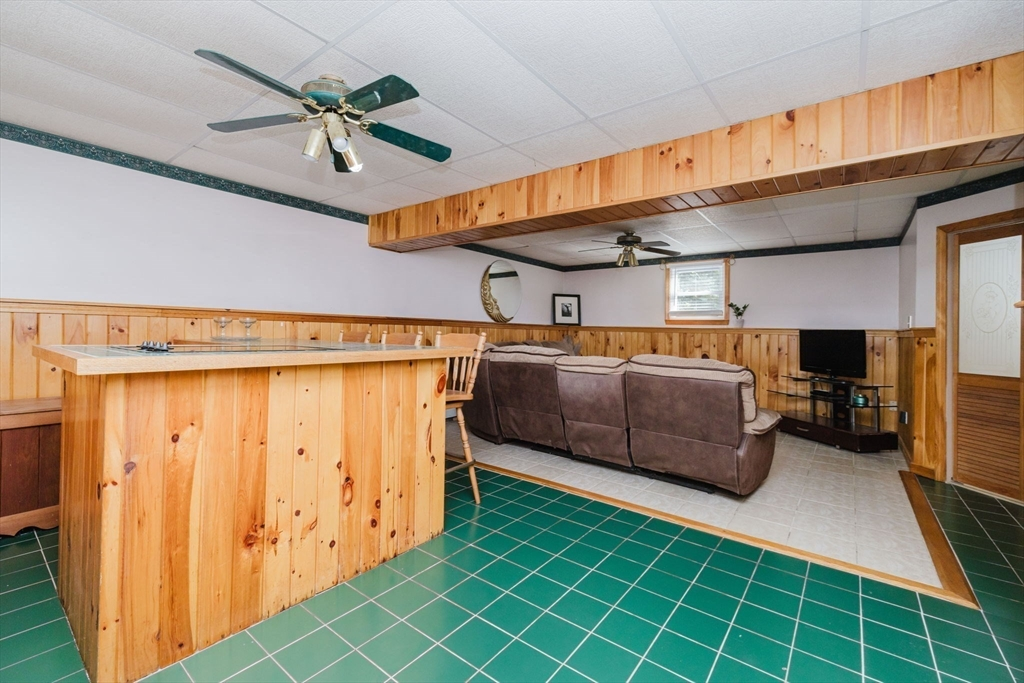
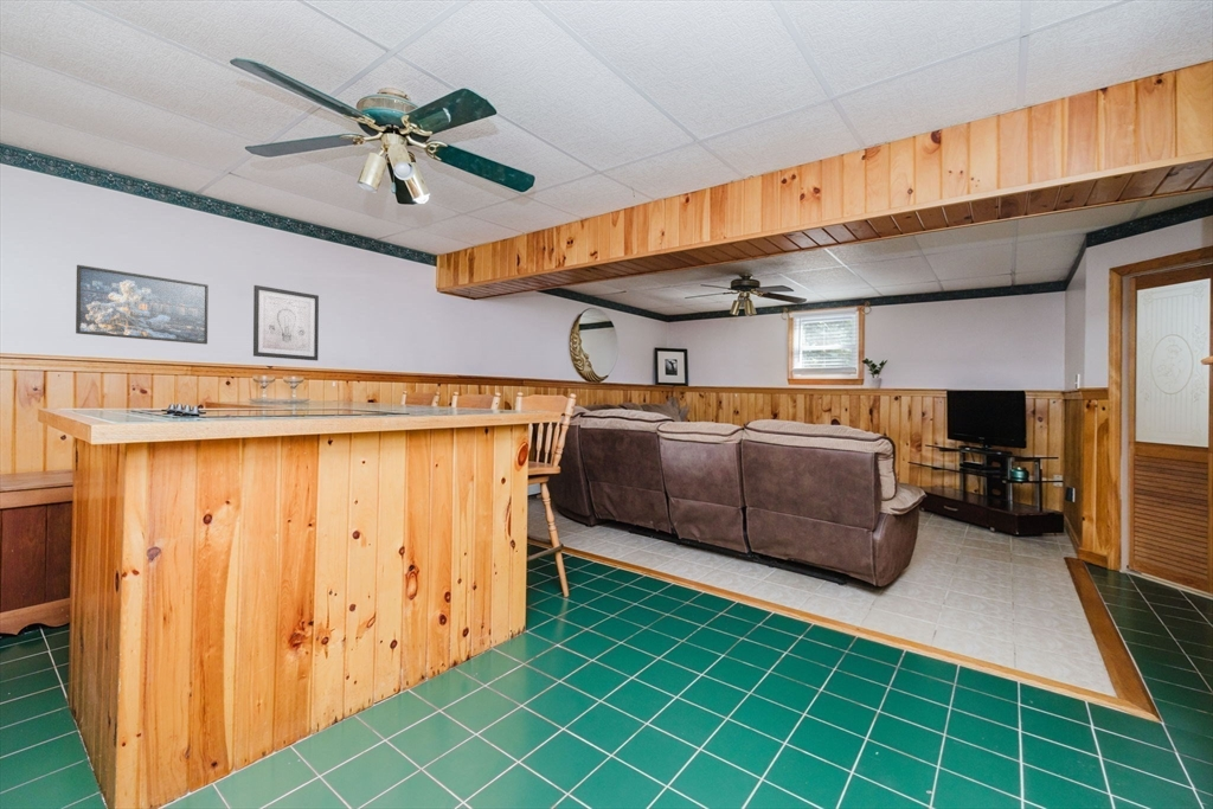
+ wall art (287, 325)
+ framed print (147, 307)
